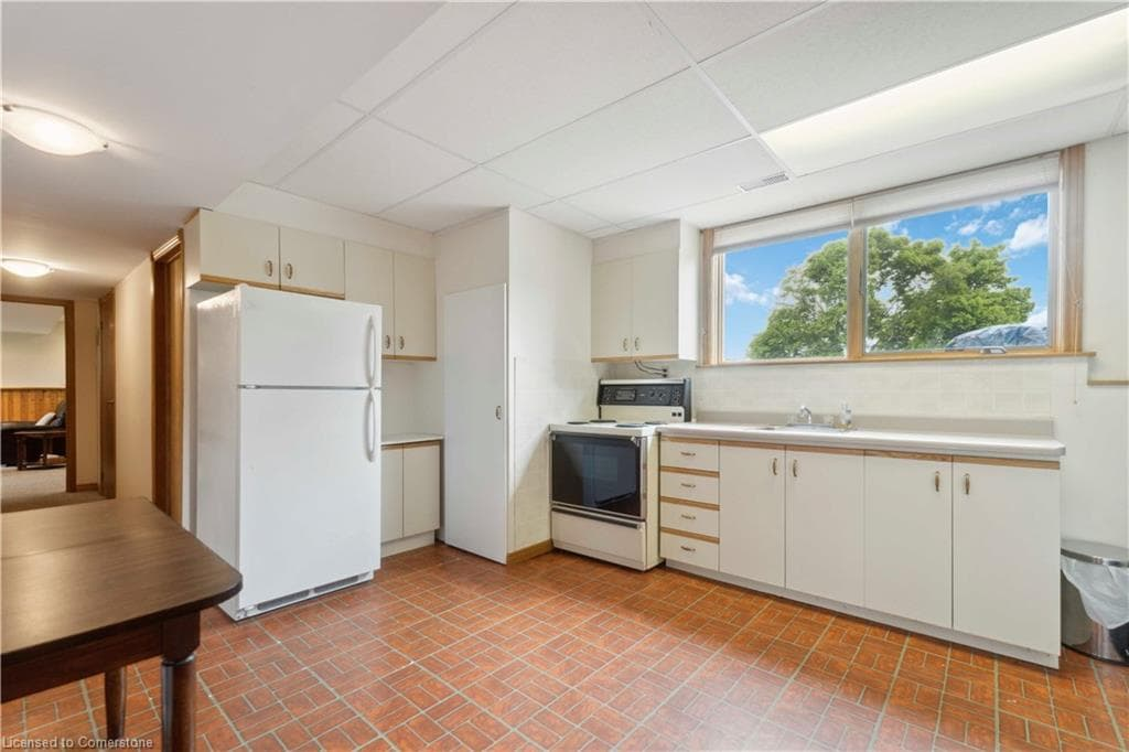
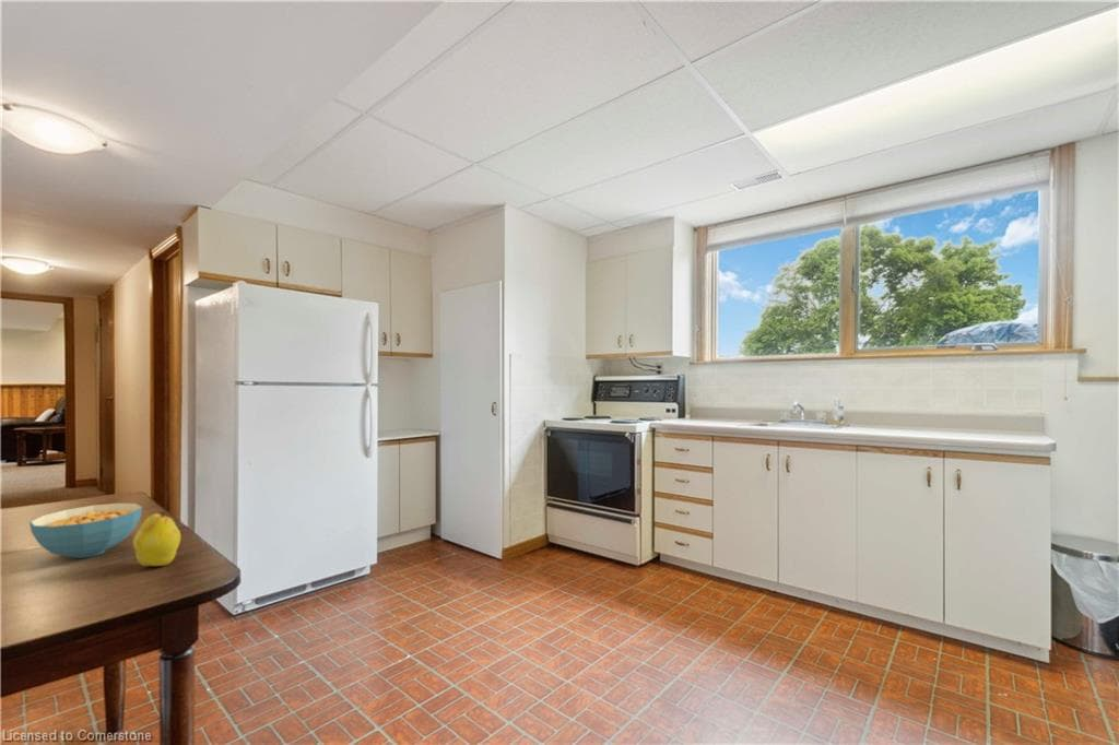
+ cereal bowl (89, 533)
+ fruit (157, 539)
